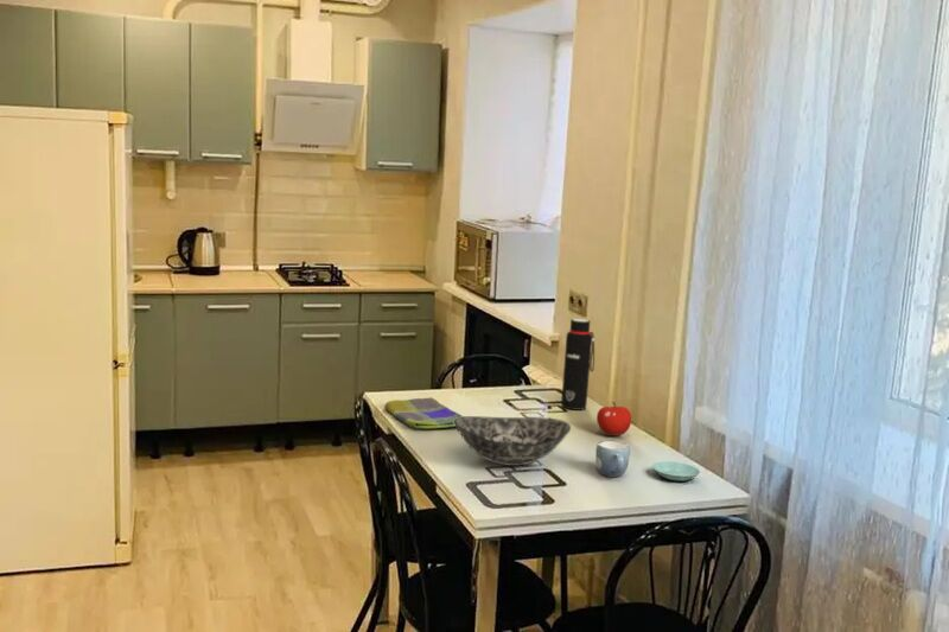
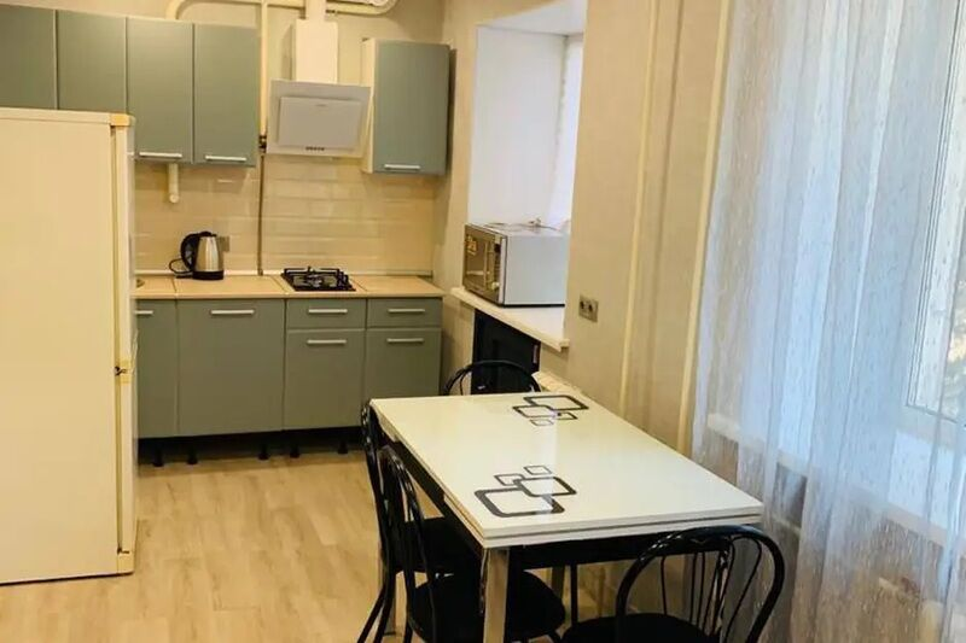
- water bottle (579, 364)
- mug (613, 461)
- saucer (675, 472)
- dish towel (423, 413)
- fruit (613, 417)
- bowl (510, 441)
